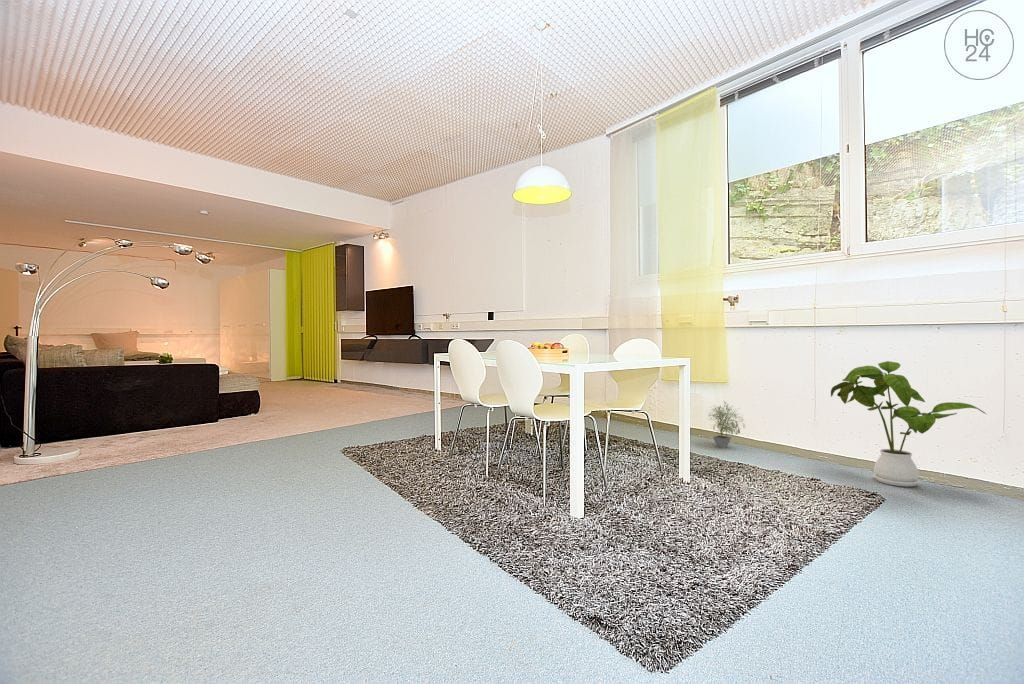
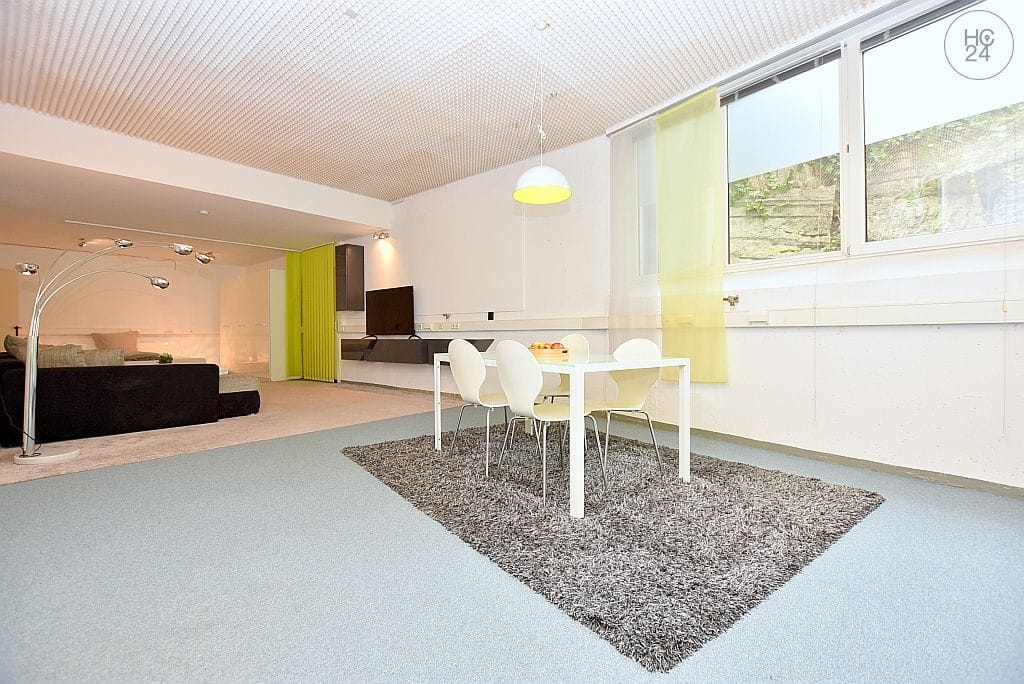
- potted plant (726, 423)
- house plant (892, 424)
